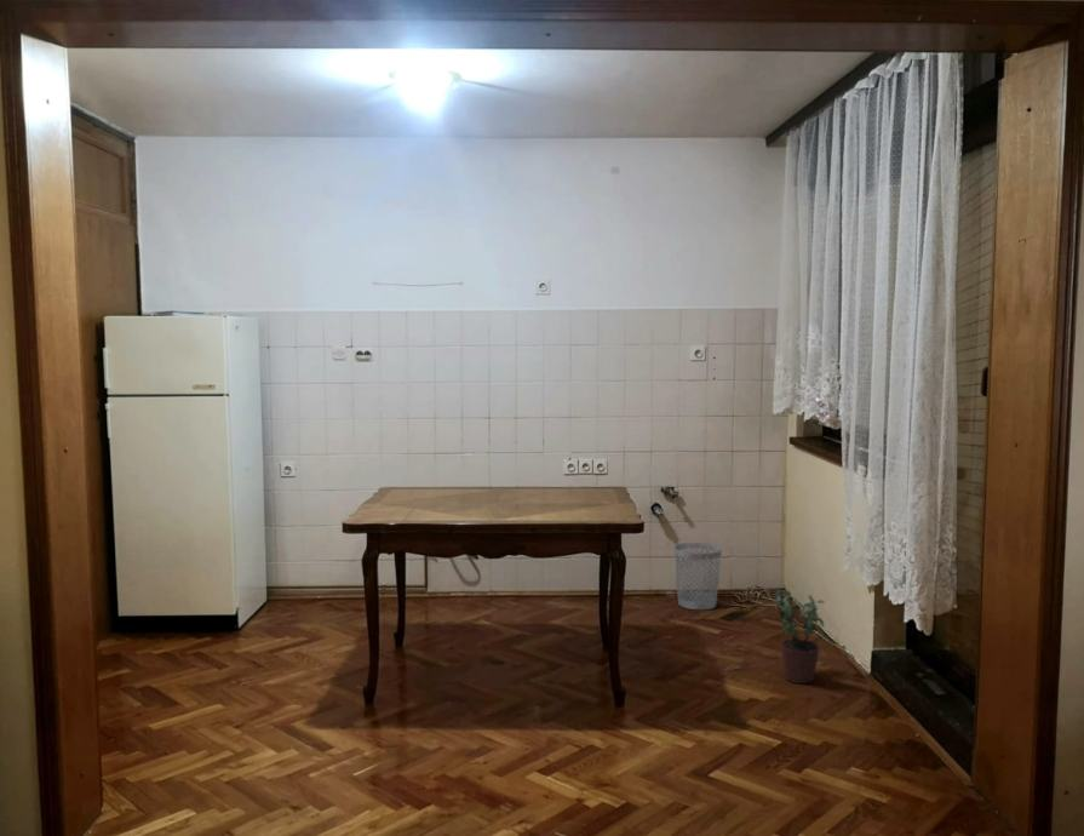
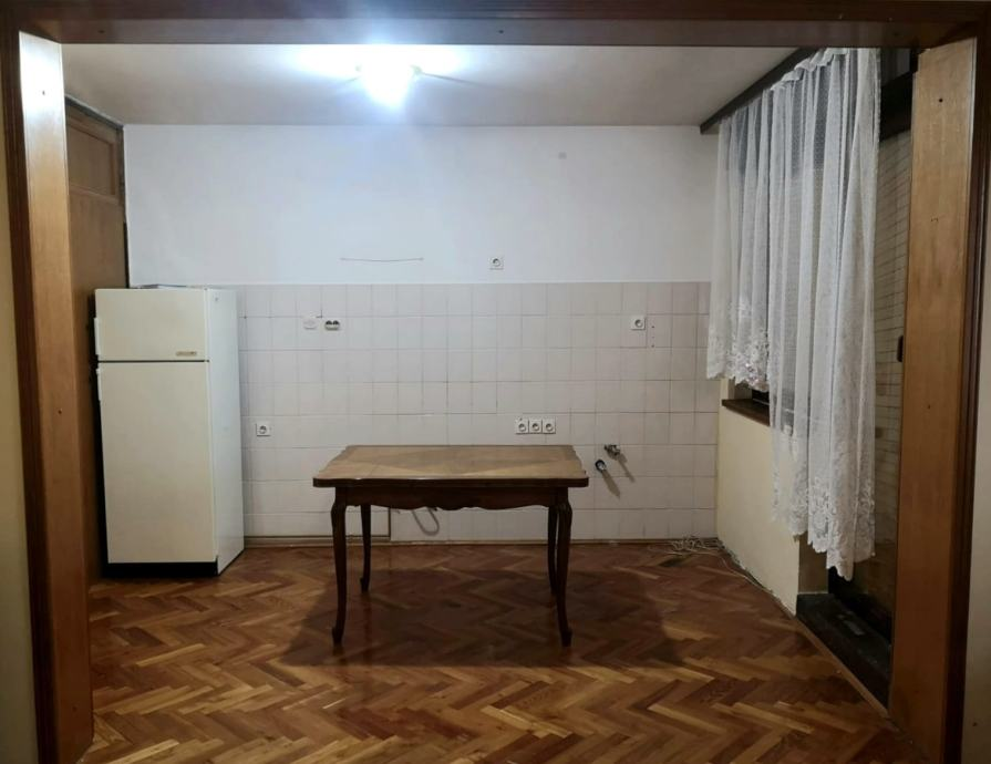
- wastebasket (696, 576)
- potted plant (799, 639)
